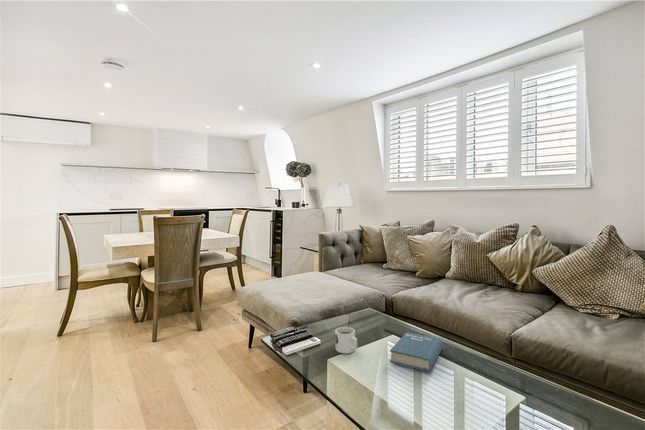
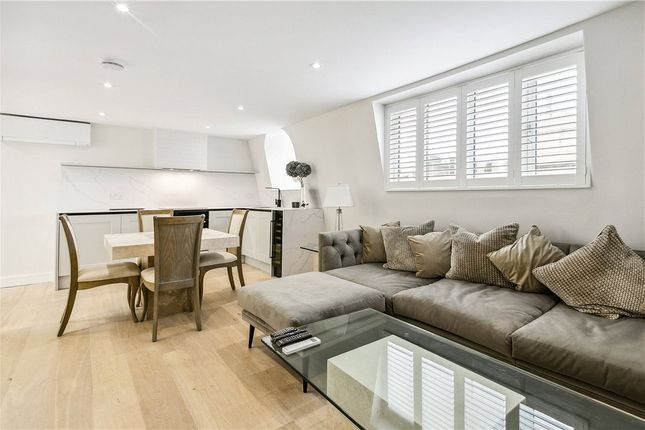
- book (417, 350)
- mug (347, 340)
